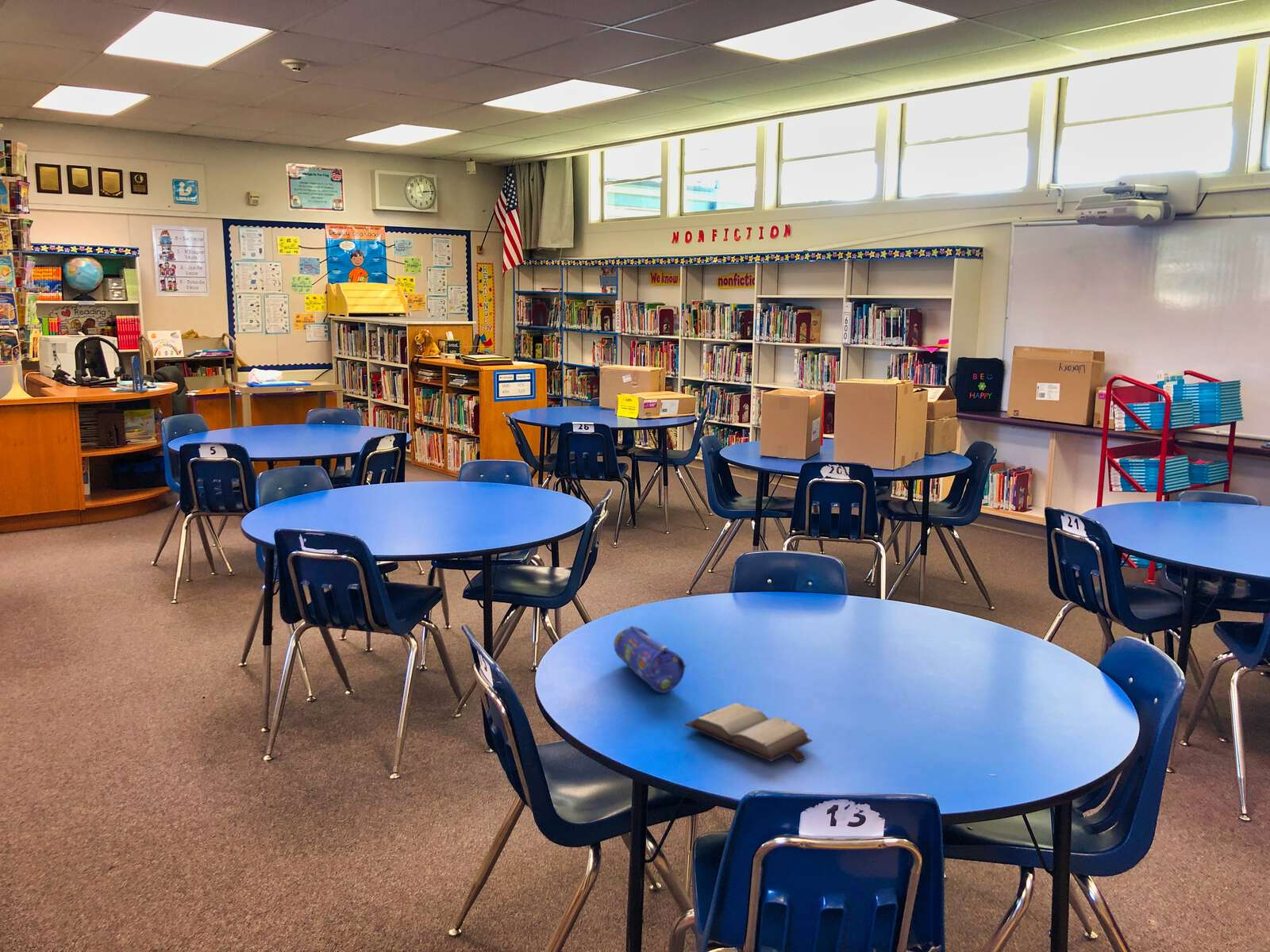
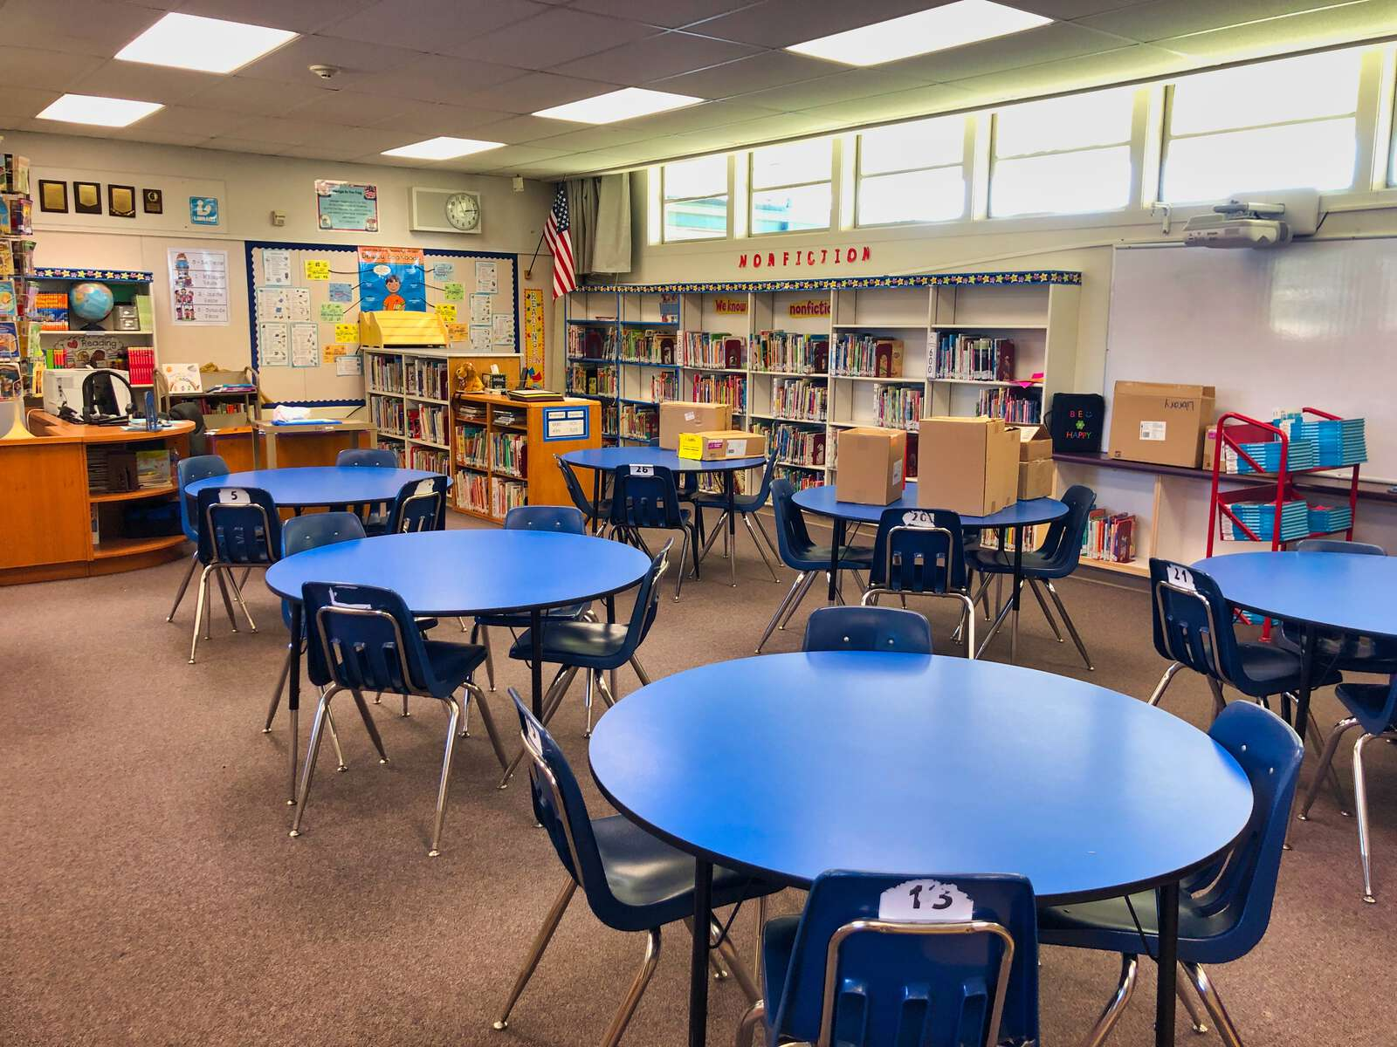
- pencil case (648, 656)
- hardback book (749, 729)
